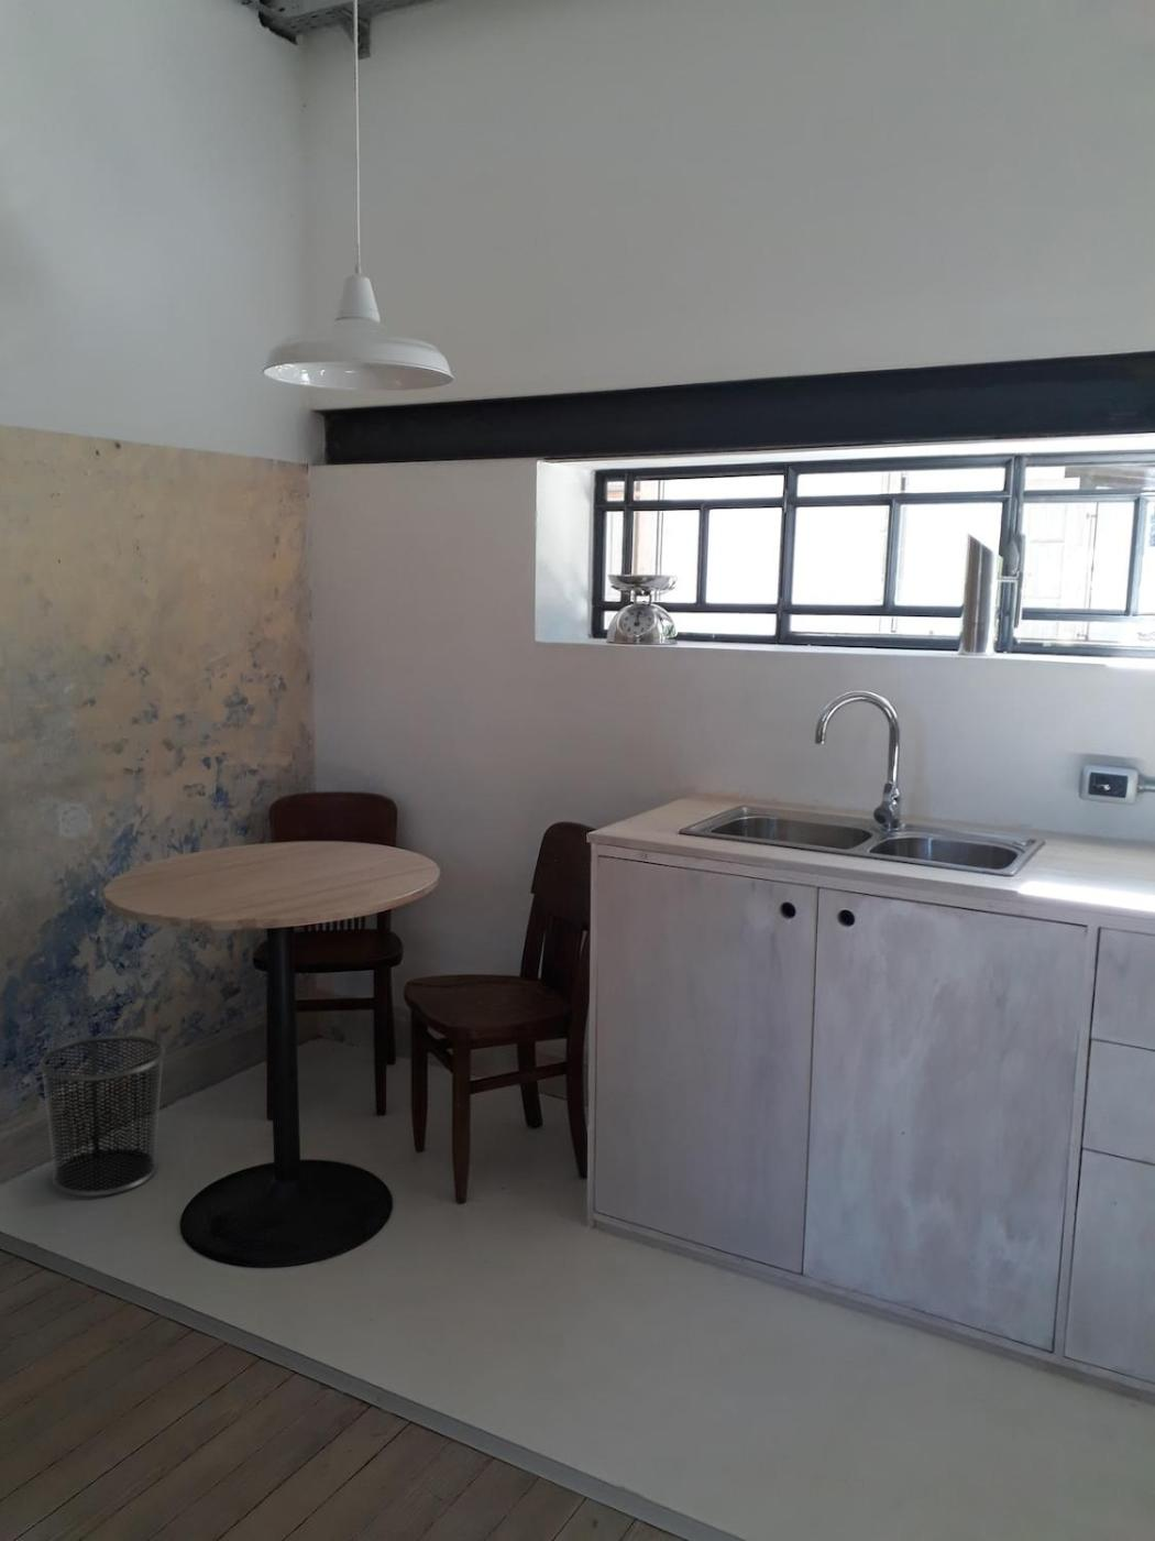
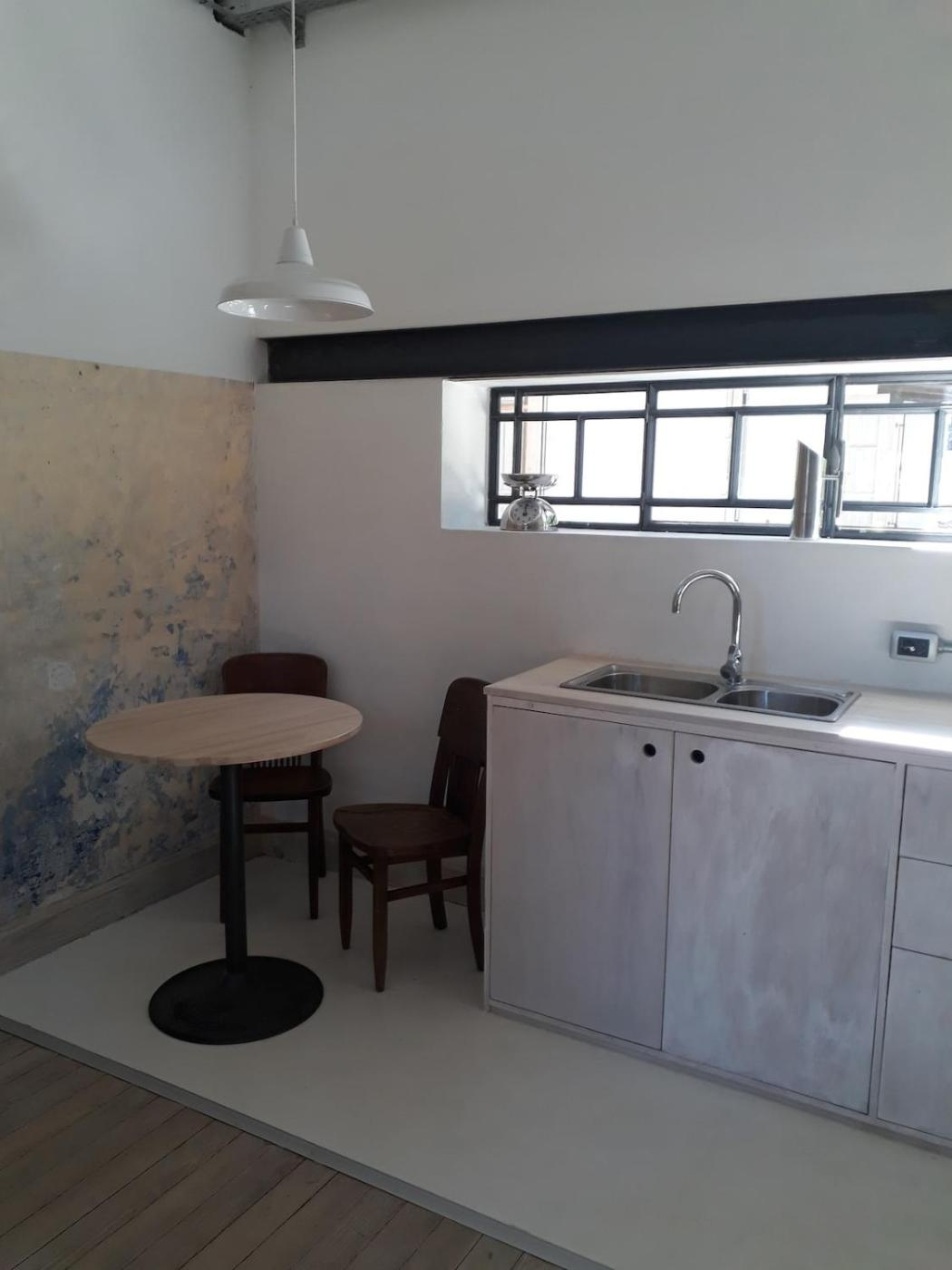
- waste bin (103, 1114)
